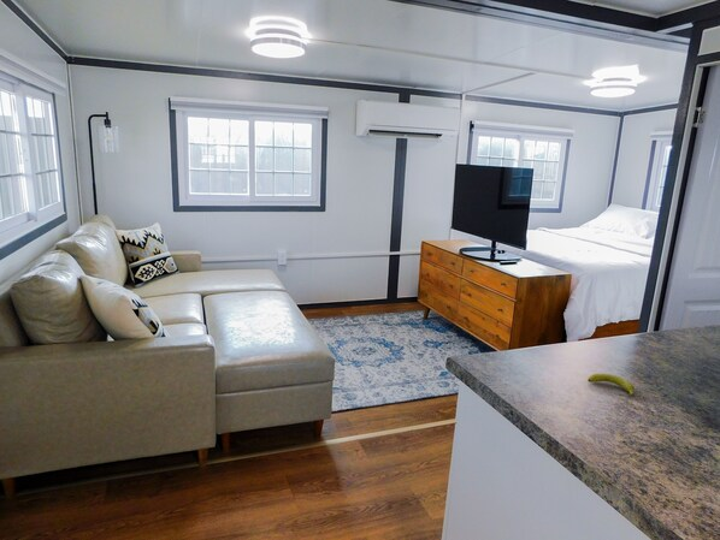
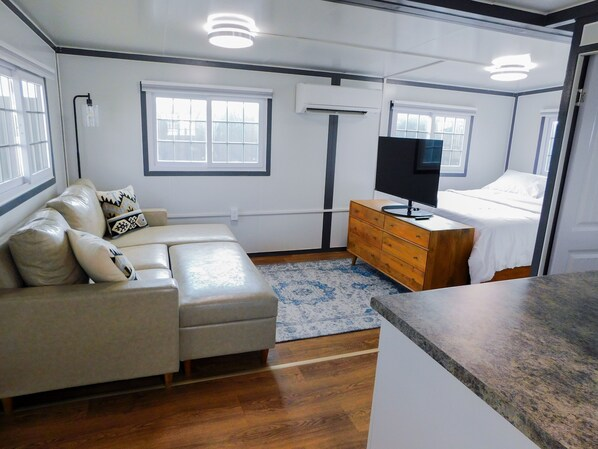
- banana (613, 381)
